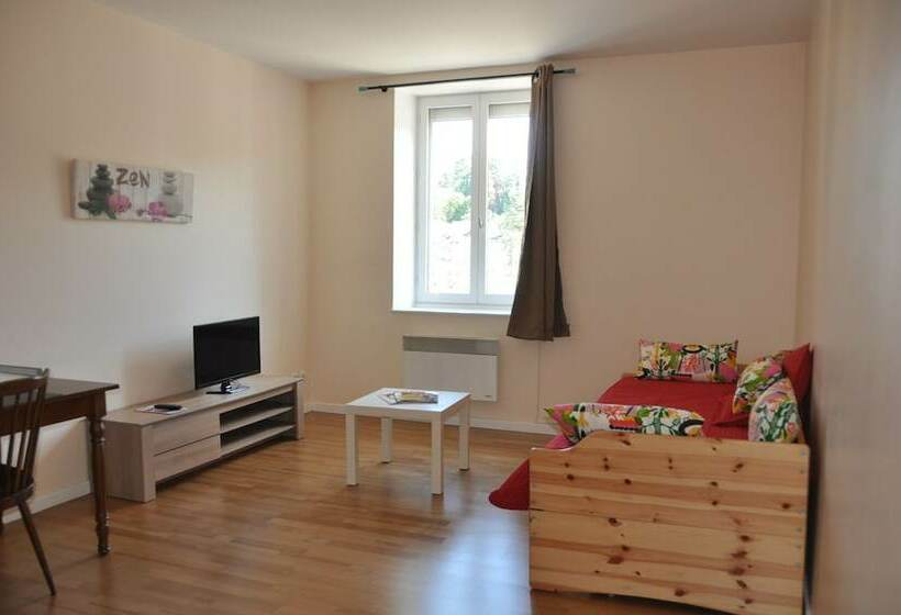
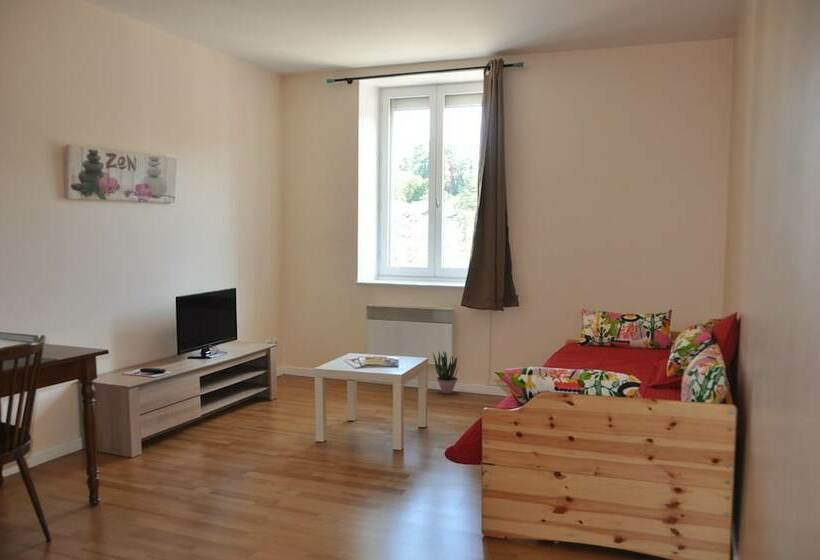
+ potted plant (445, 371)
